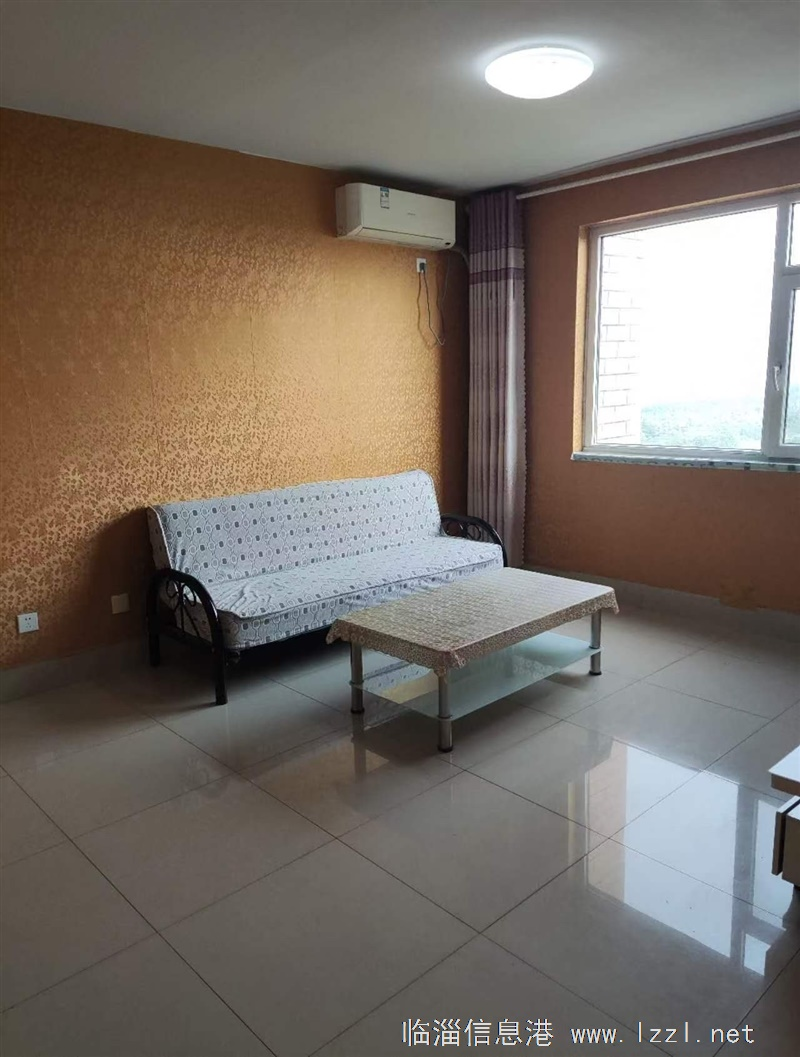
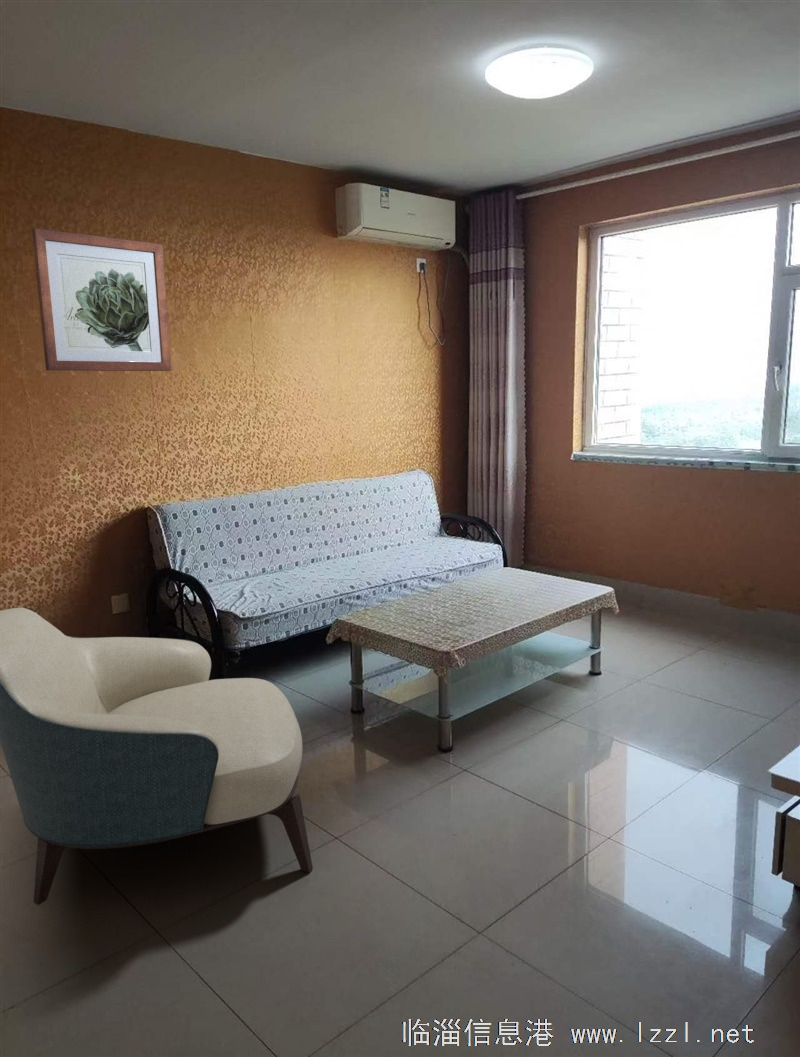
+ wall art (106, 305)
+ armchair (151, 725)
